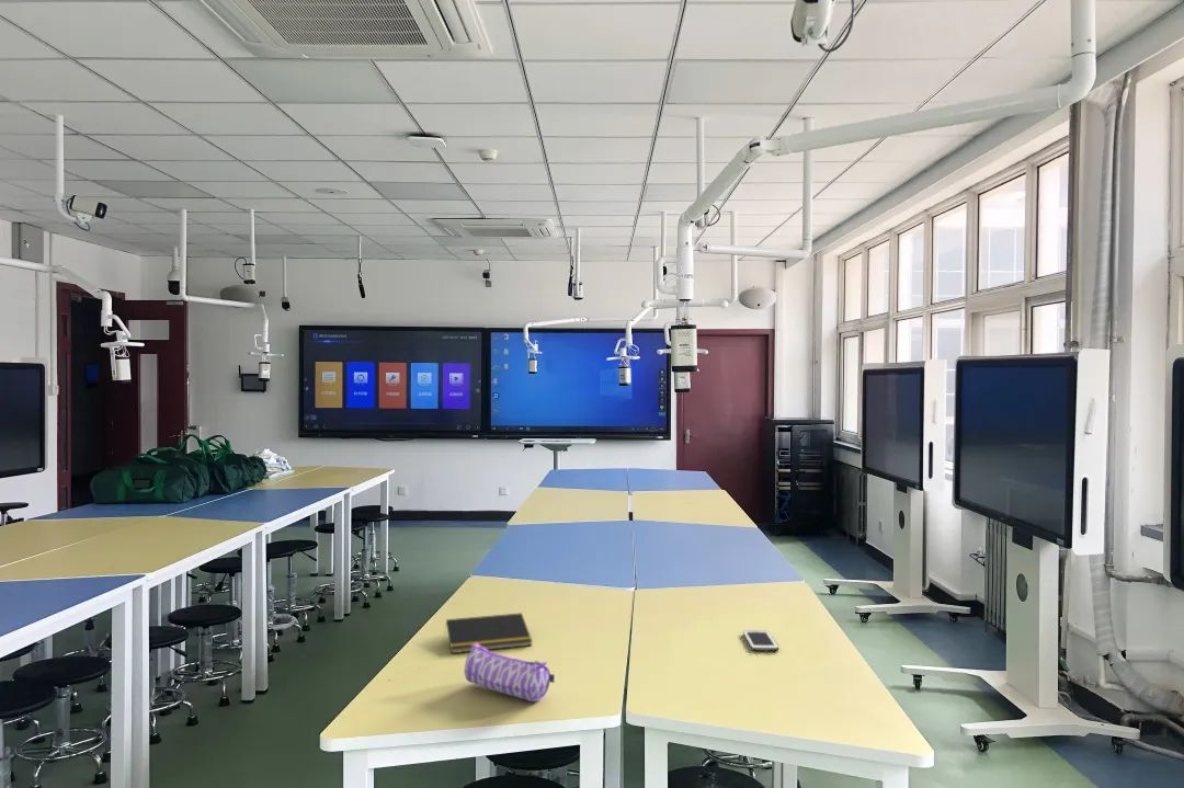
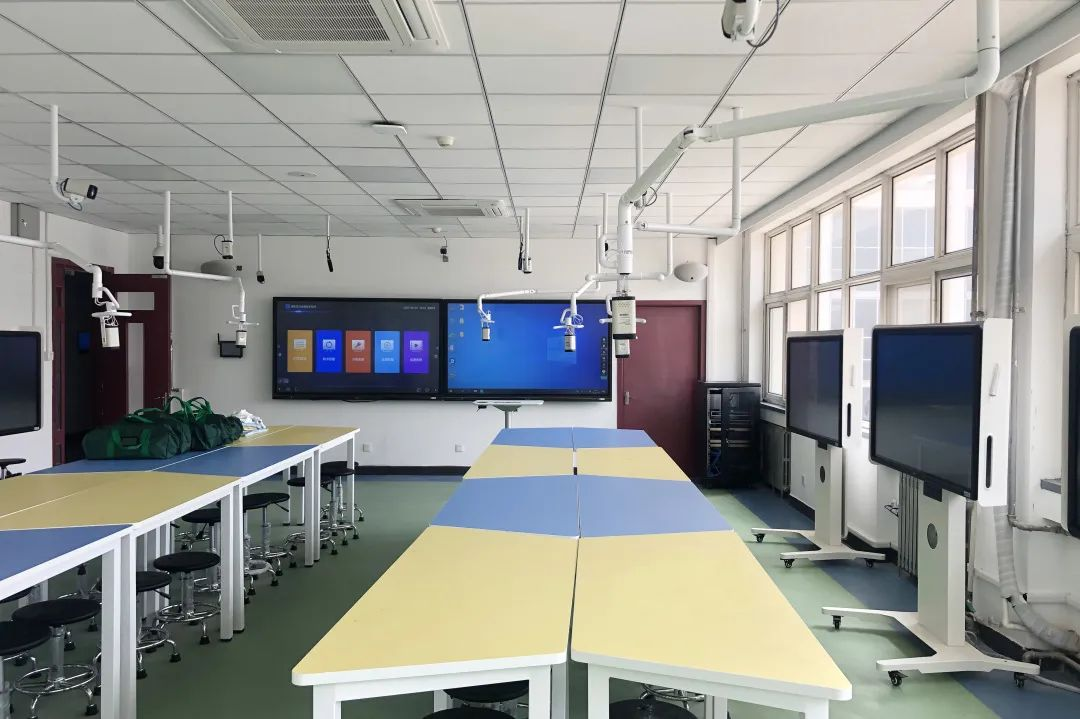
- pencil case (506, 672)
- notepad (488, 631)
- cell phone (760, 640)
